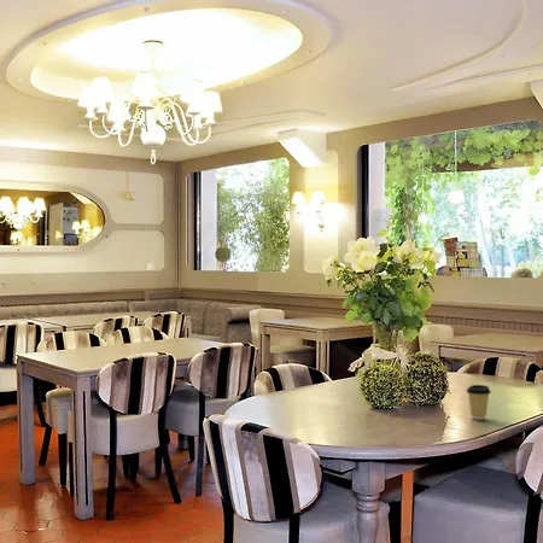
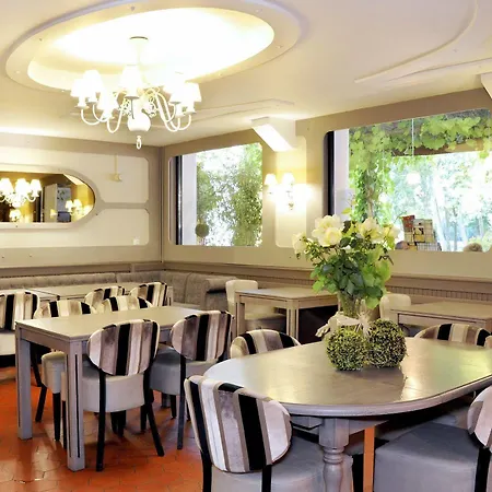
- coffee cup (478, 402)
